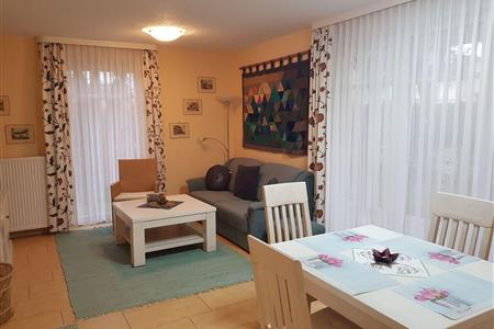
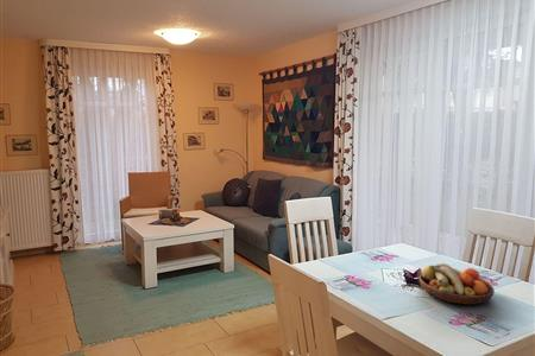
+ fruit bowl (455, 279)
